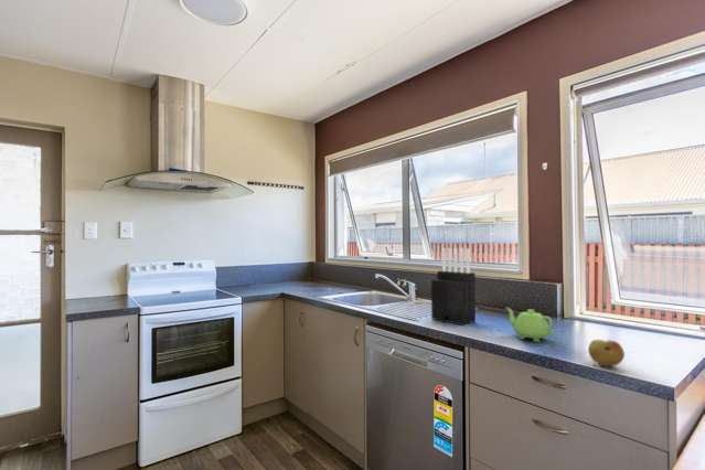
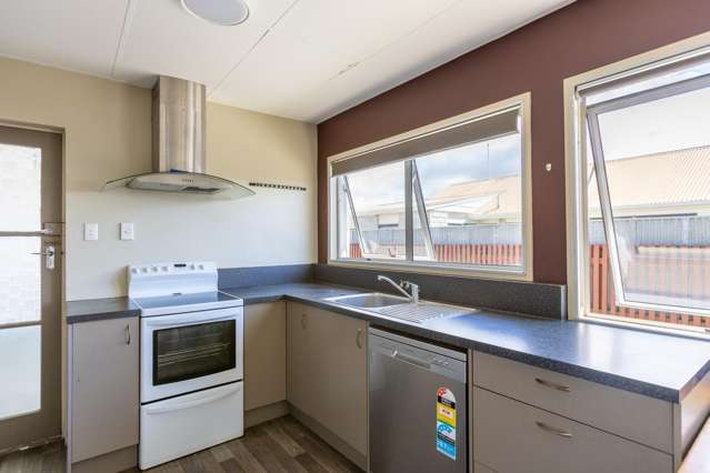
- teapot (528, 323)
- fruit (606, 352)
- knife block (451, 284)
